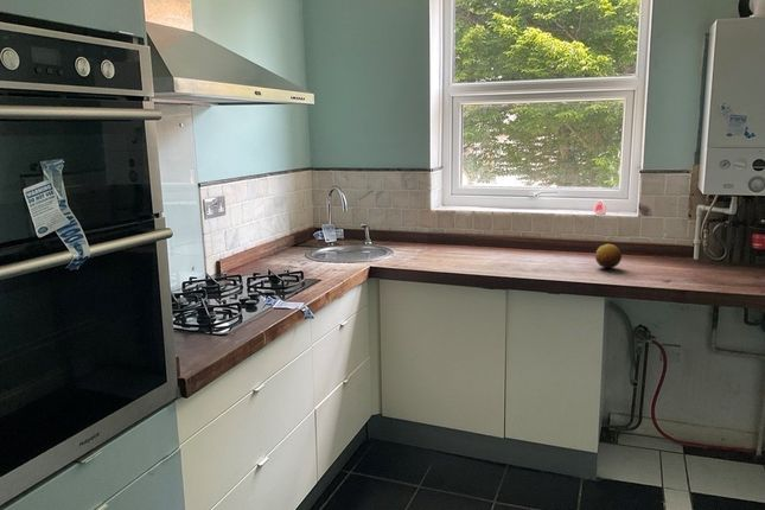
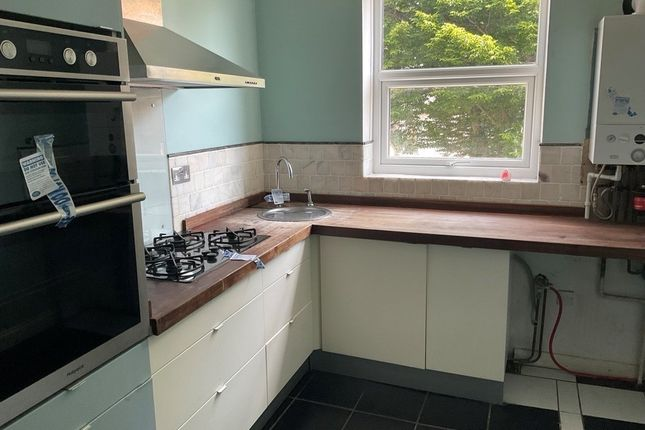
- fruit (608, 256)
